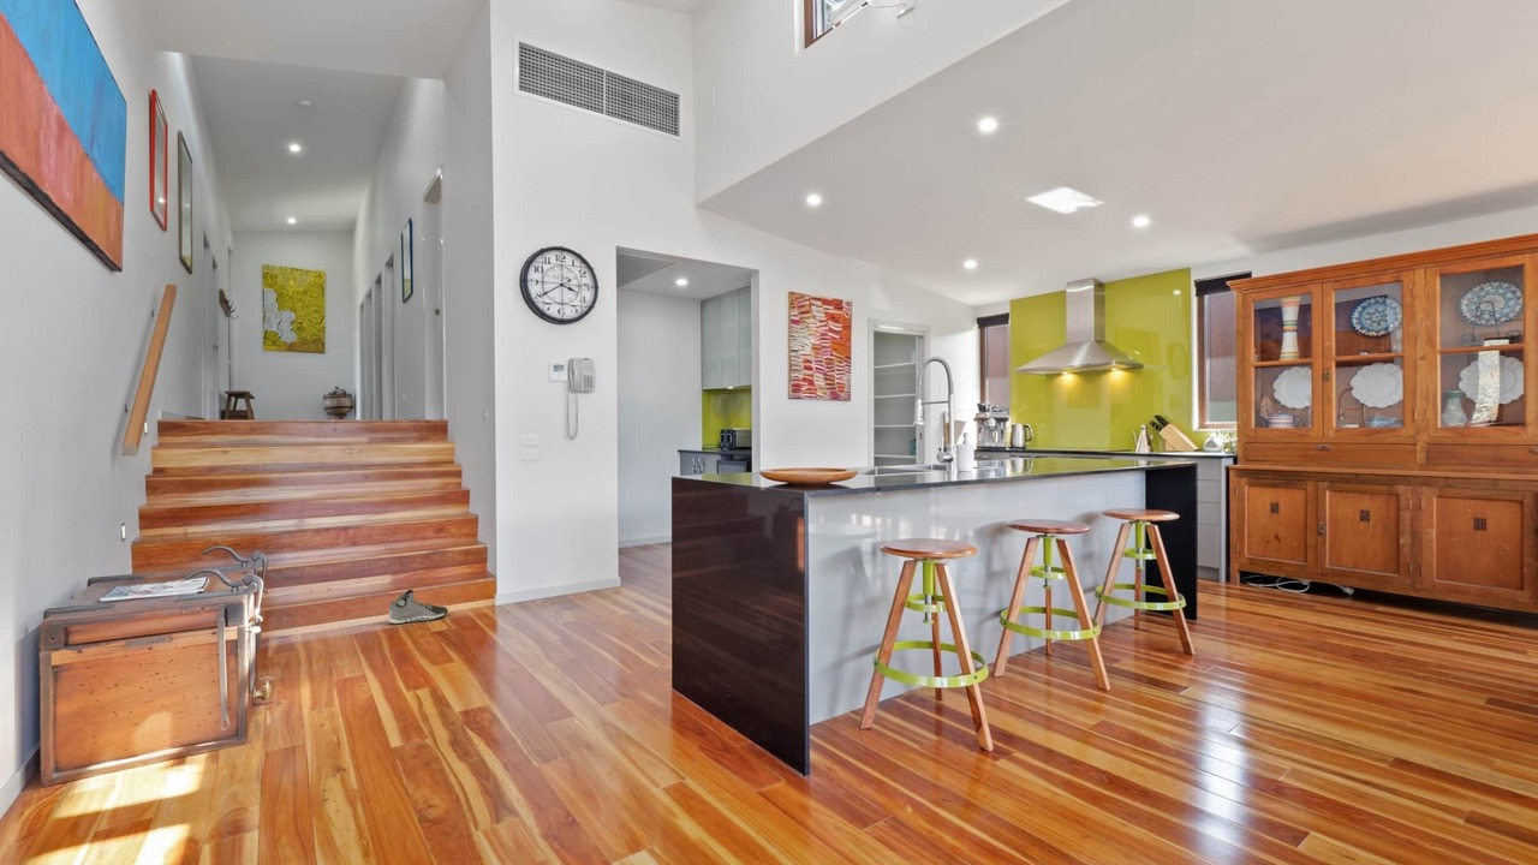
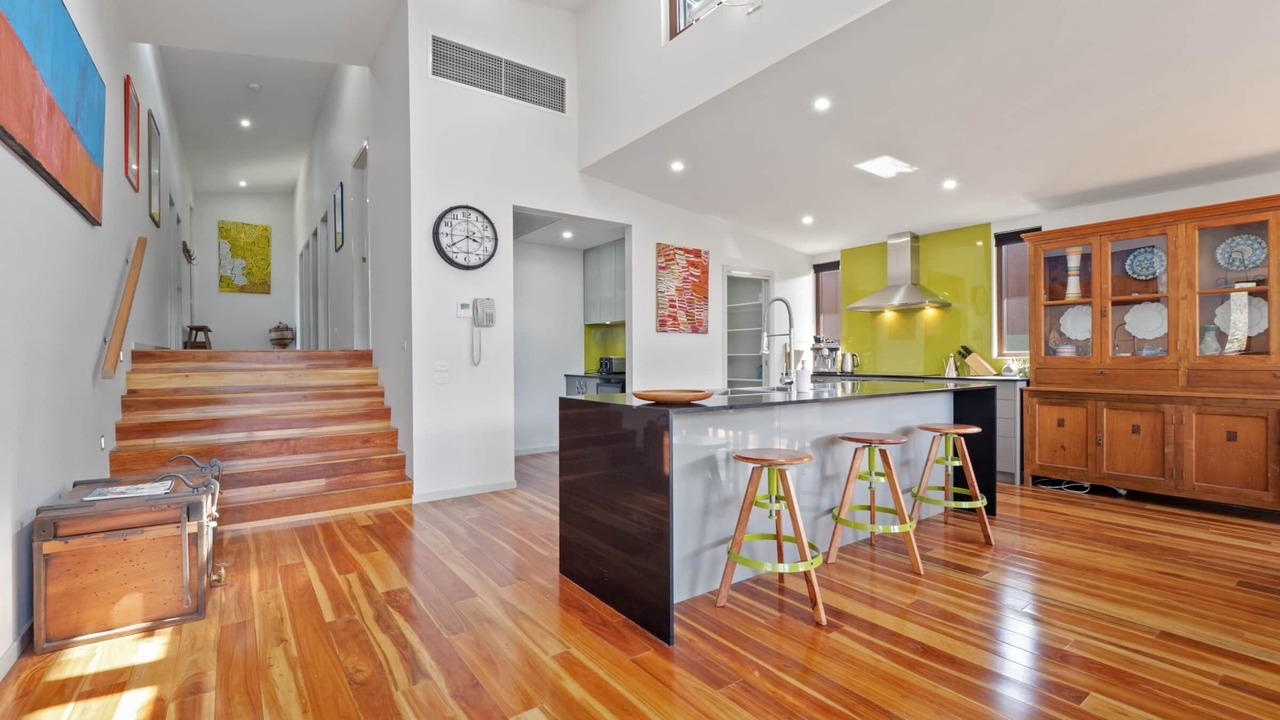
- sneaker (418, 604)
